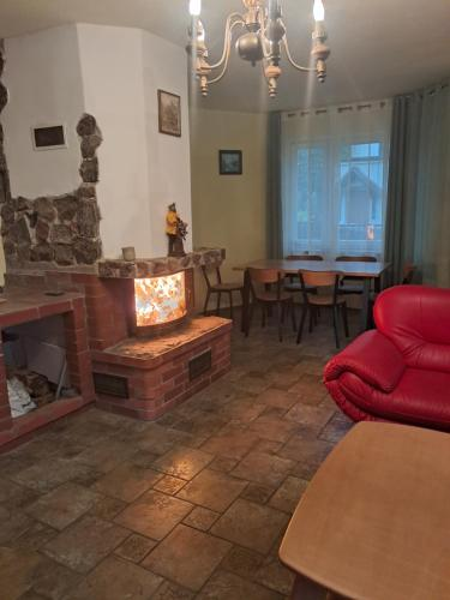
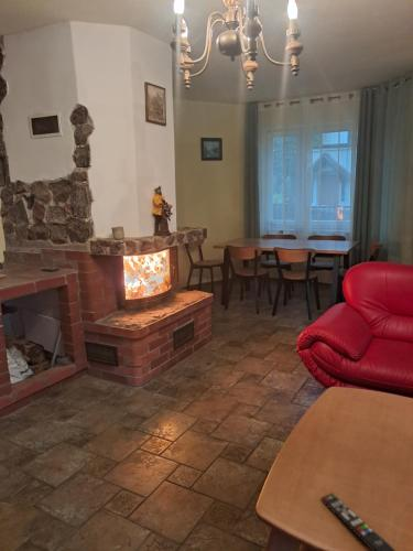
+ remote control (356, 525)
